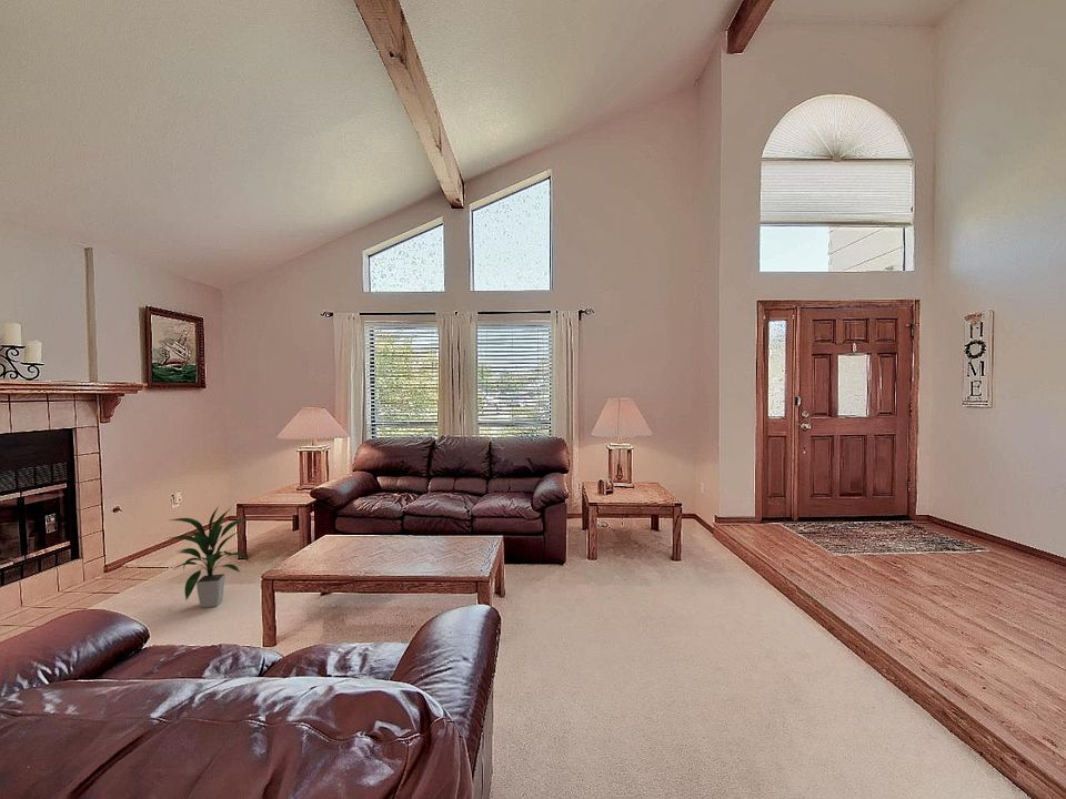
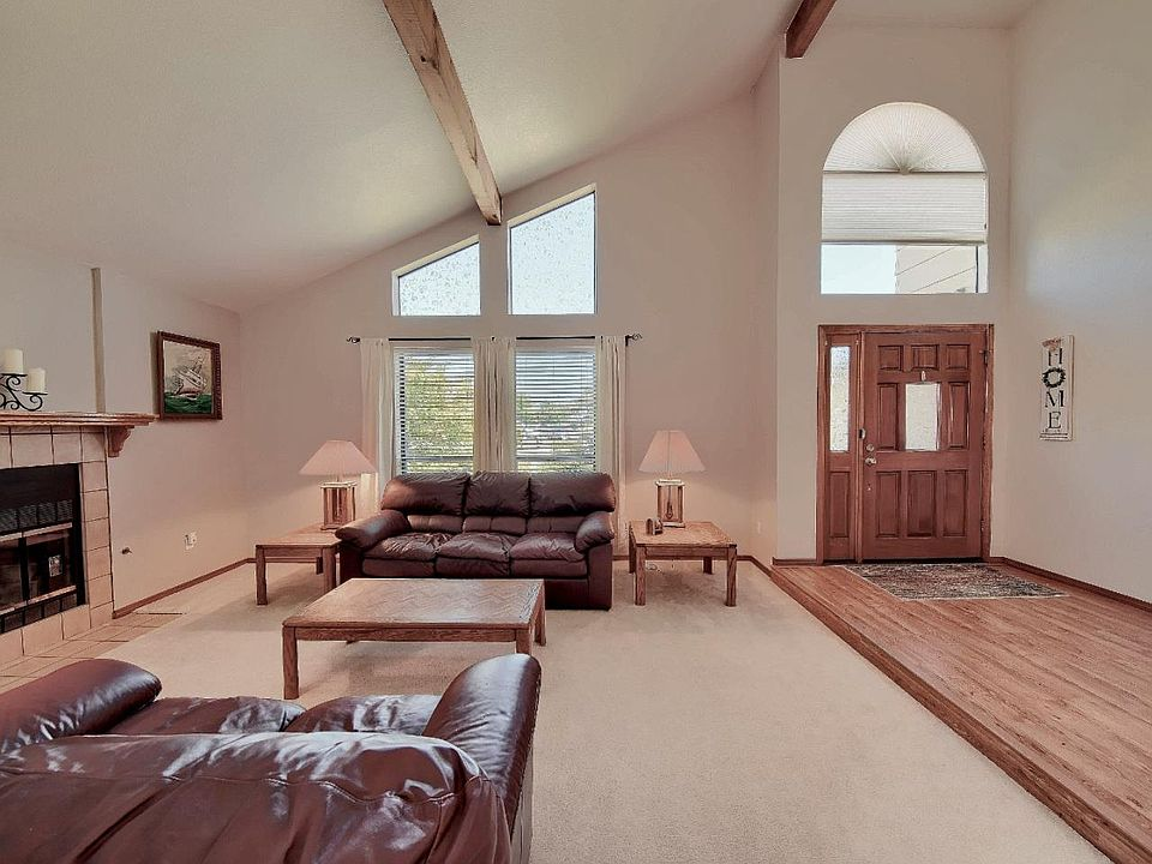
- indoor plant (207, 556)
